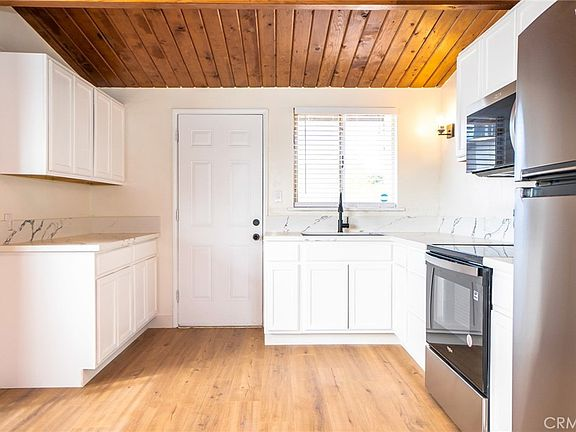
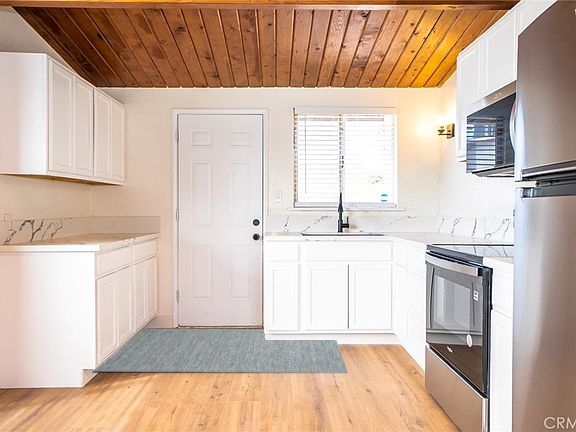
+ rug (230, 347)
